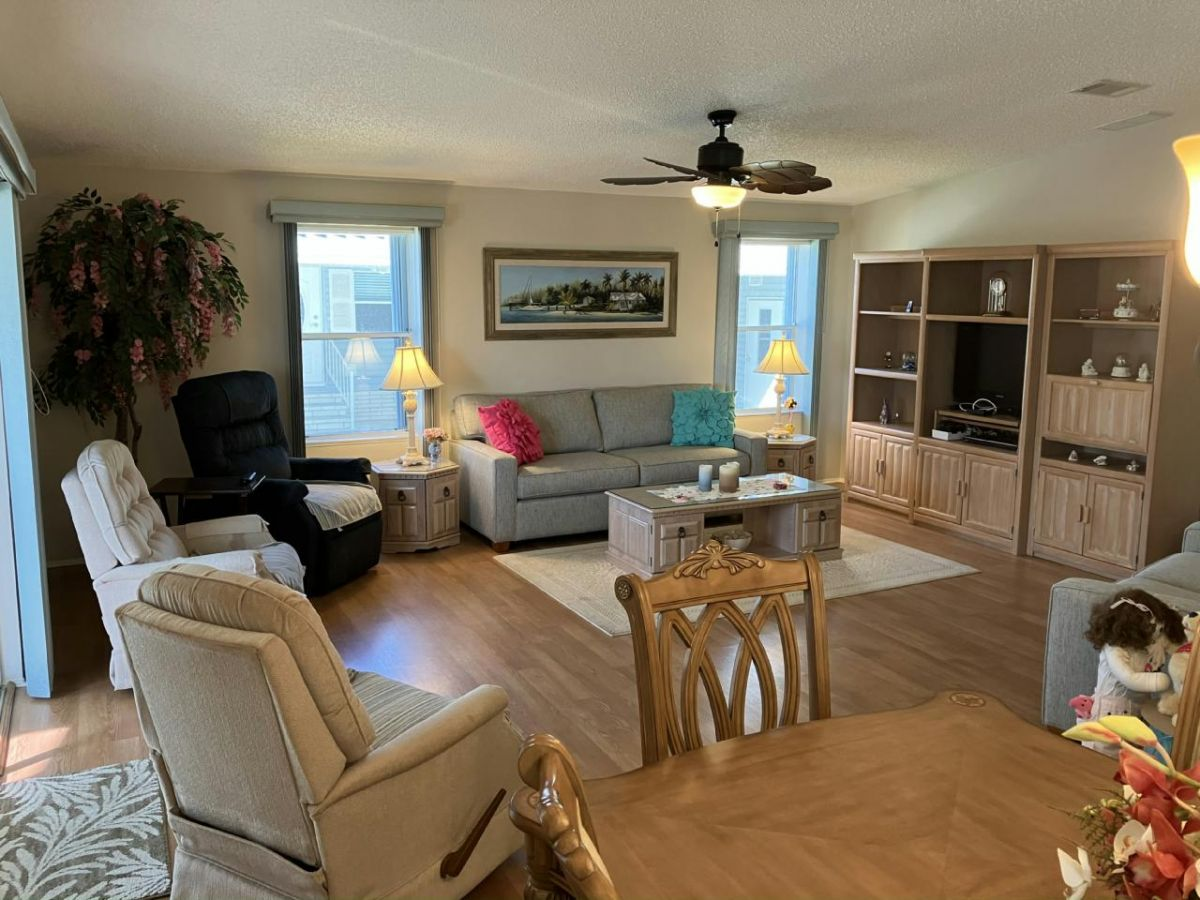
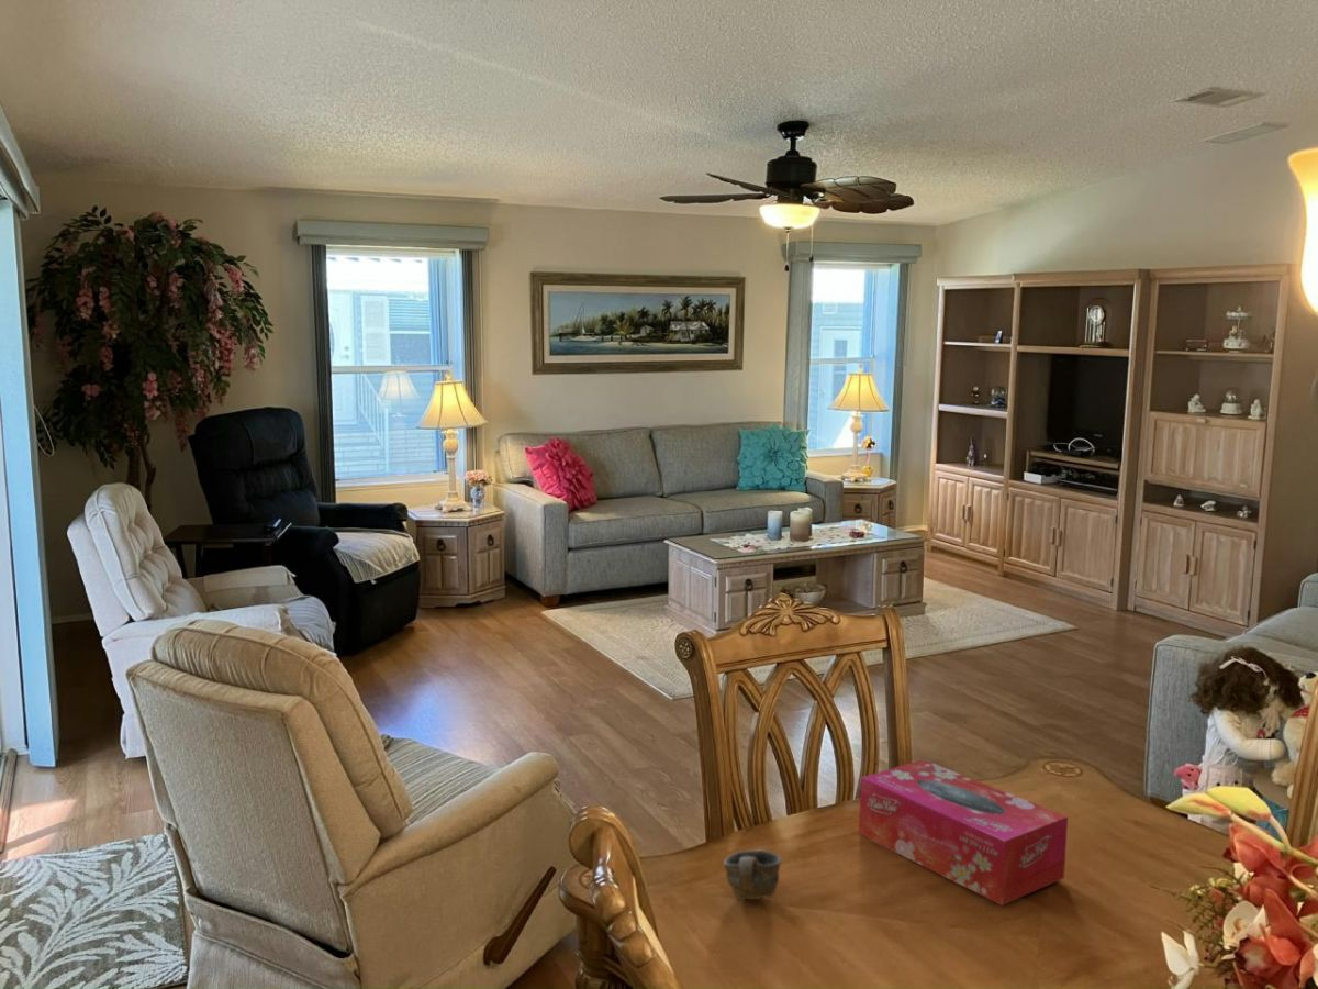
+ tissue box (958, 825)
+ cup (749, 870)
